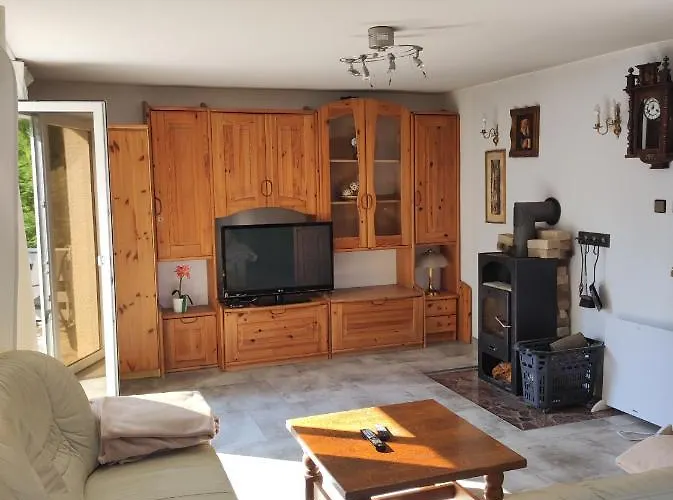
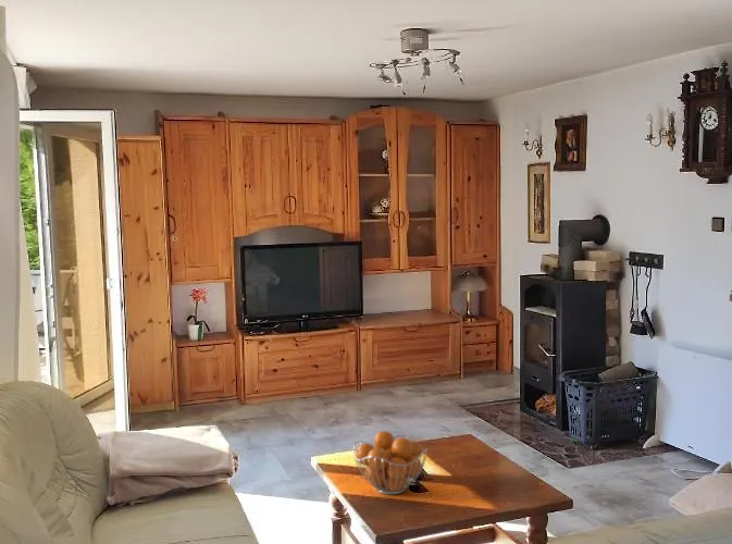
+ fruit basket (389, 461)
